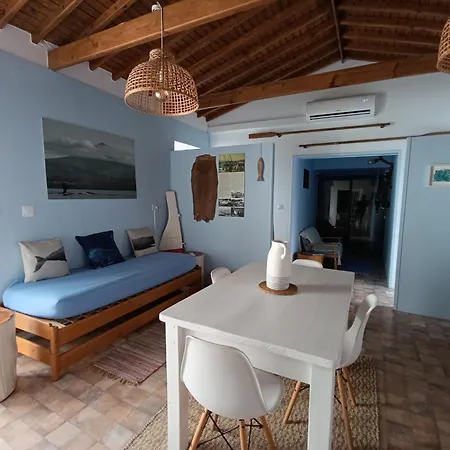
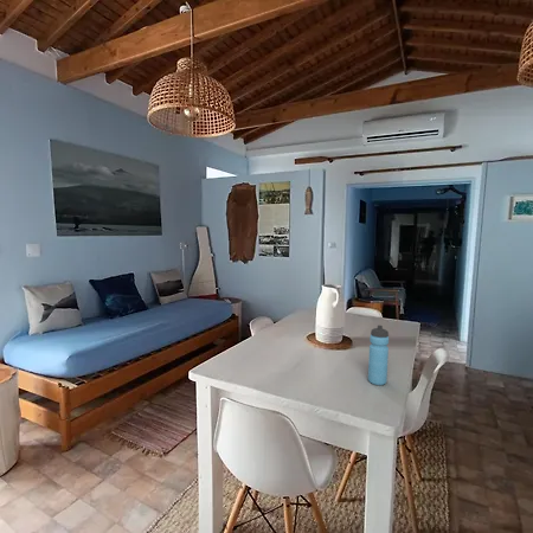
+ water bottle (378, 353)
